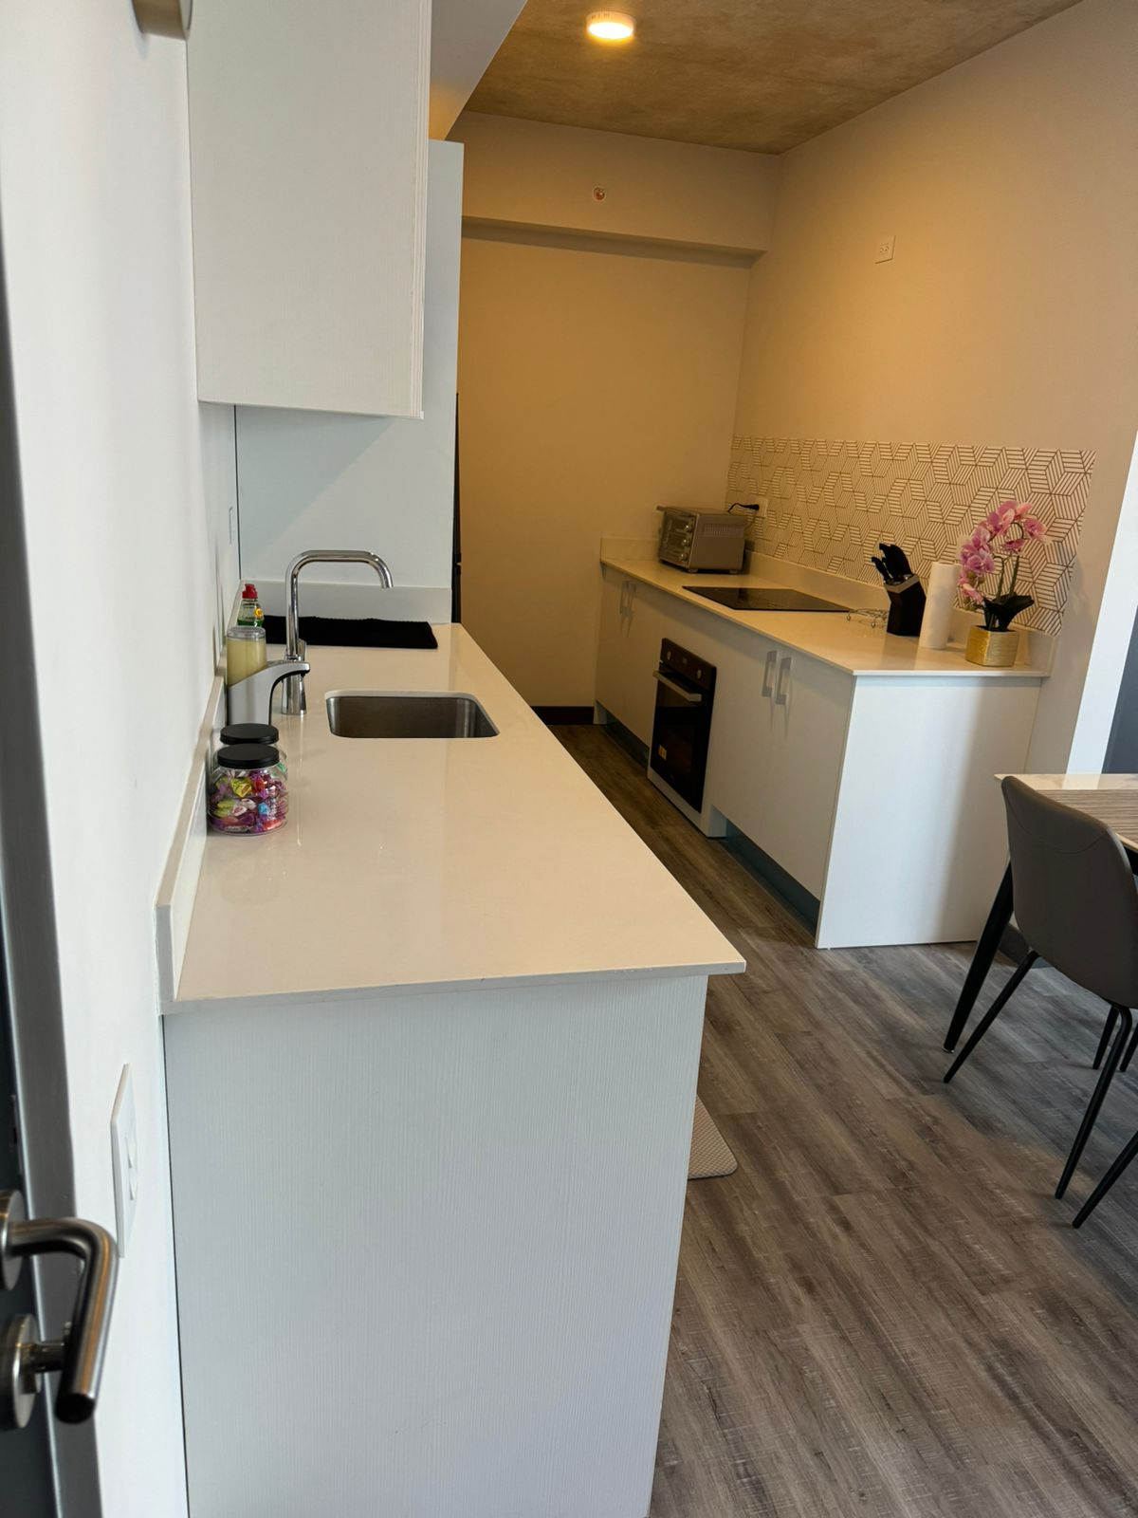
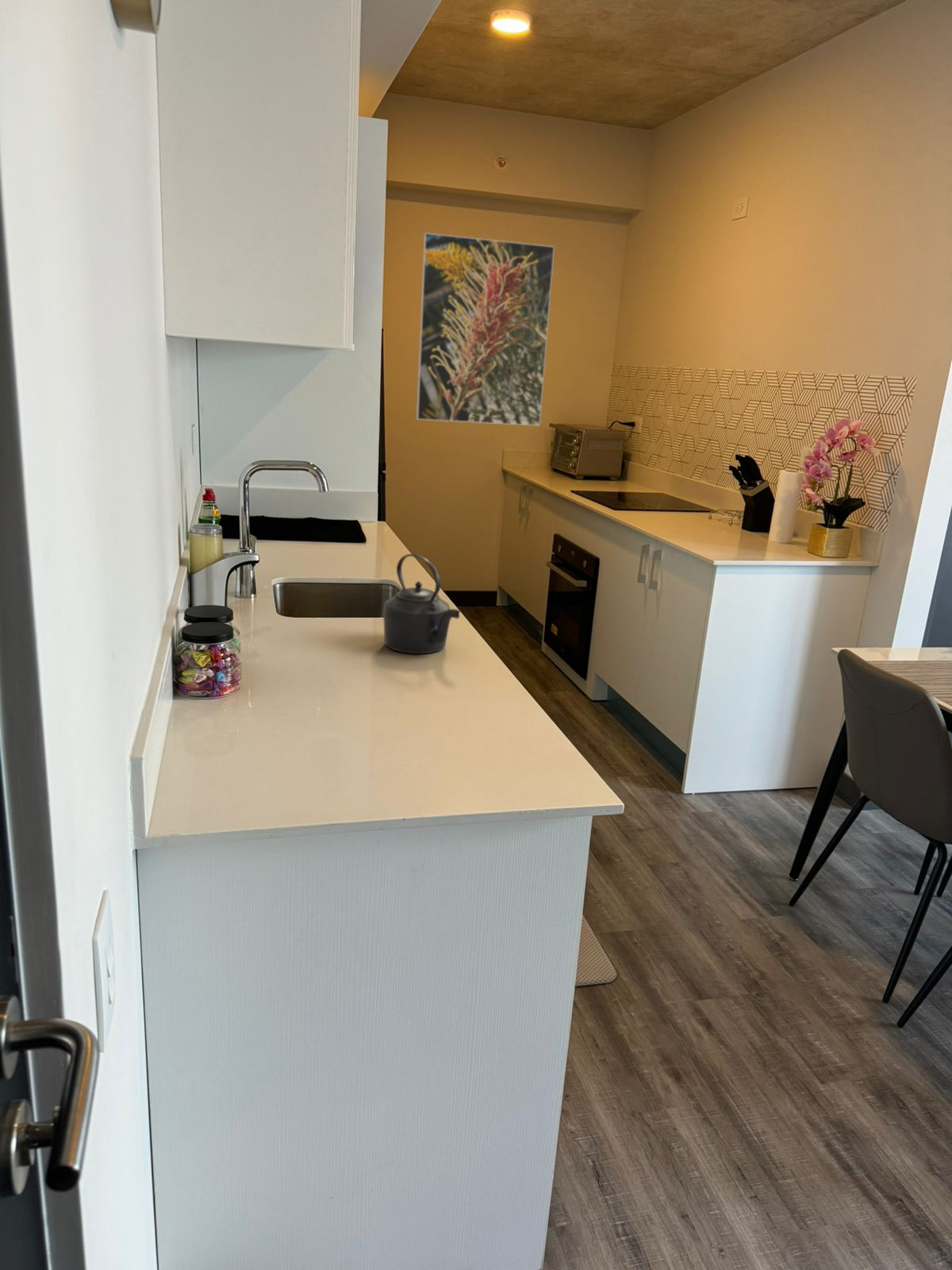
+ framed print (484, 333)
+ kettle (427, 604)
